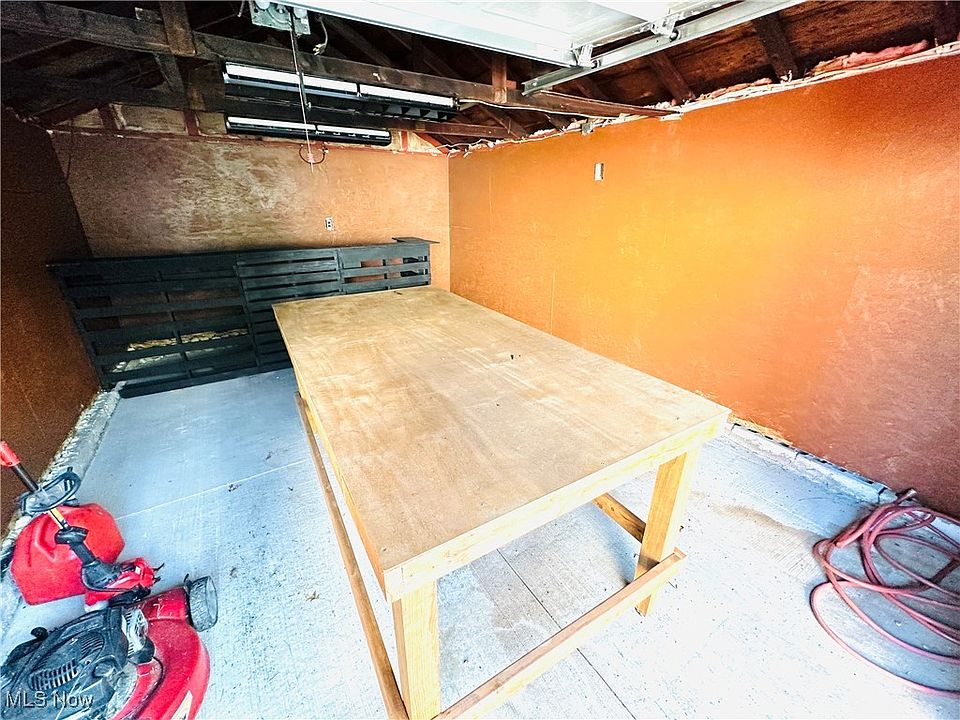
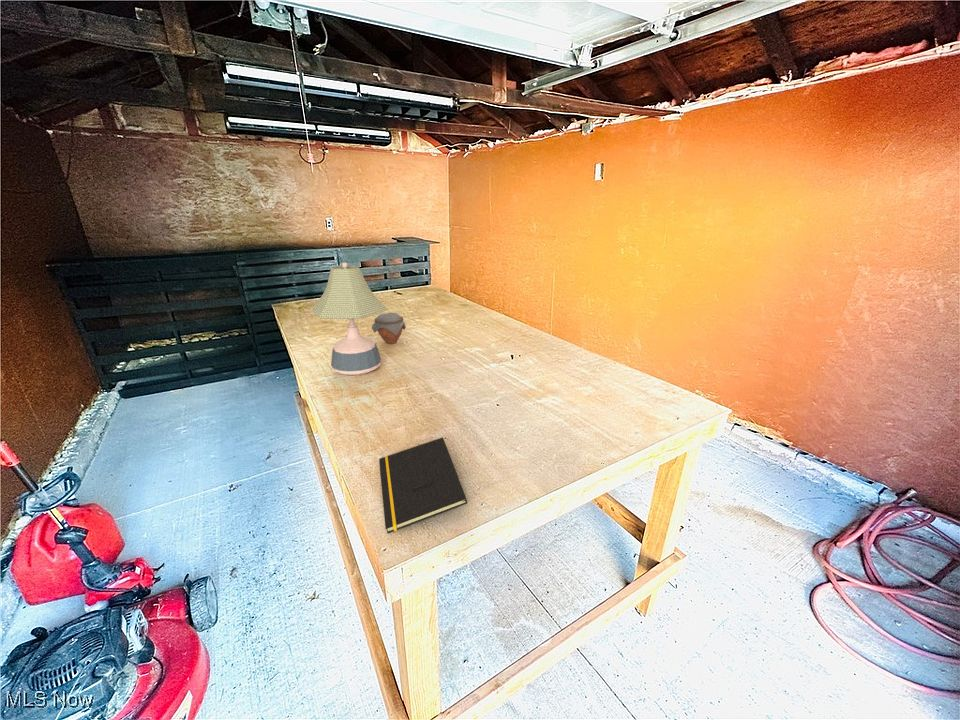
+ notepad (418, 479)
+ jar (390, 328)
+ desk lamp (351, 318)
